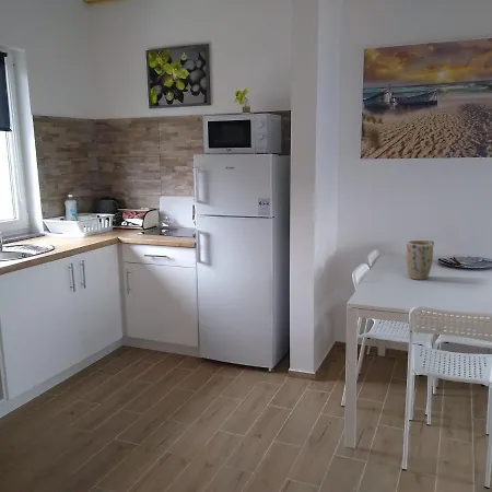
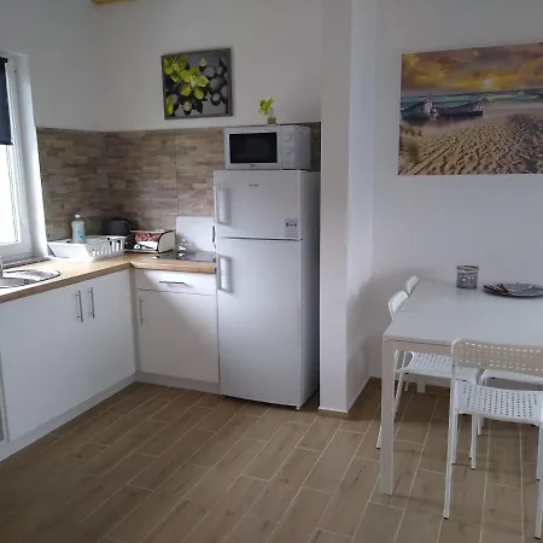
- plant pot (419, 259)
